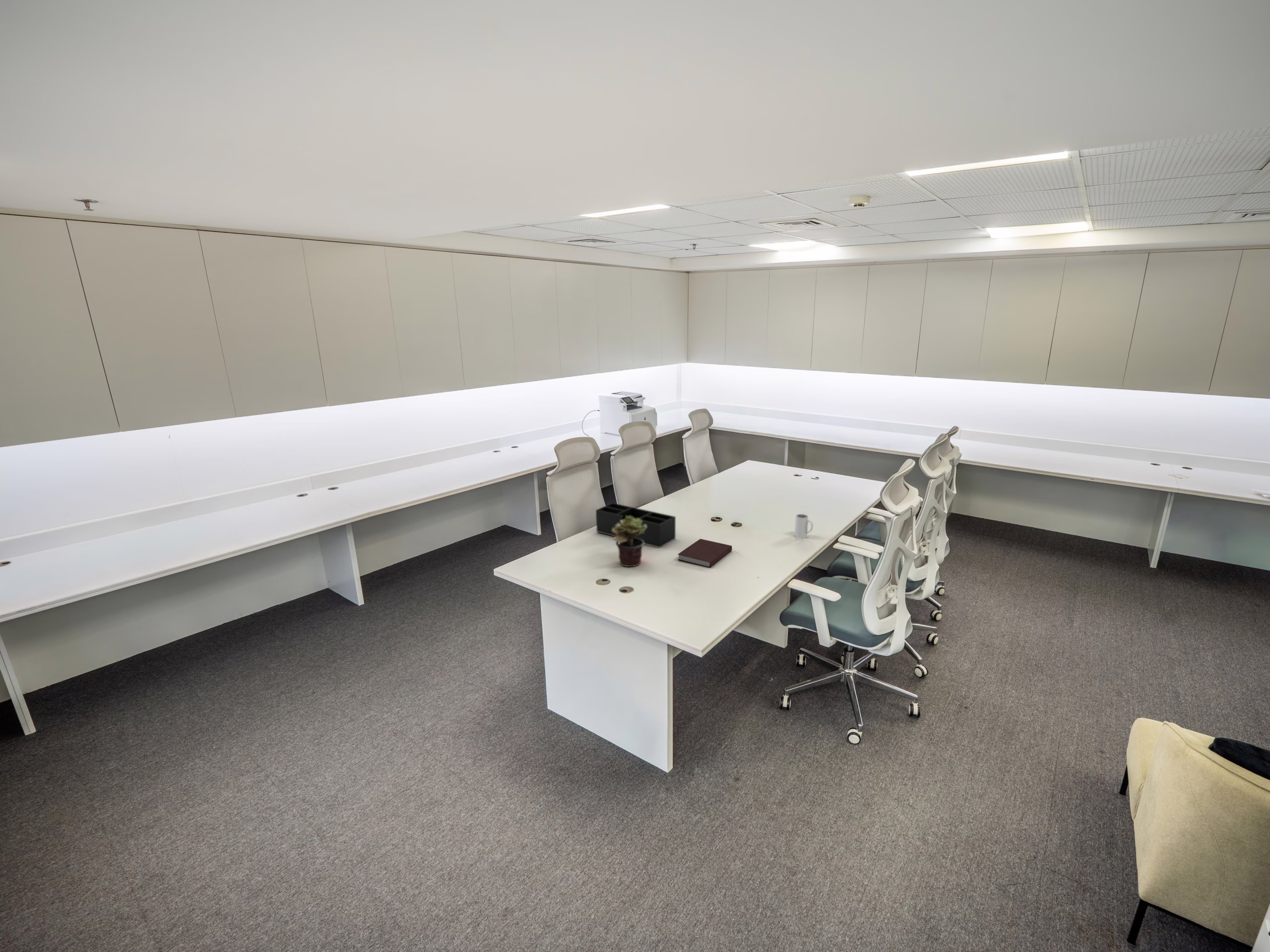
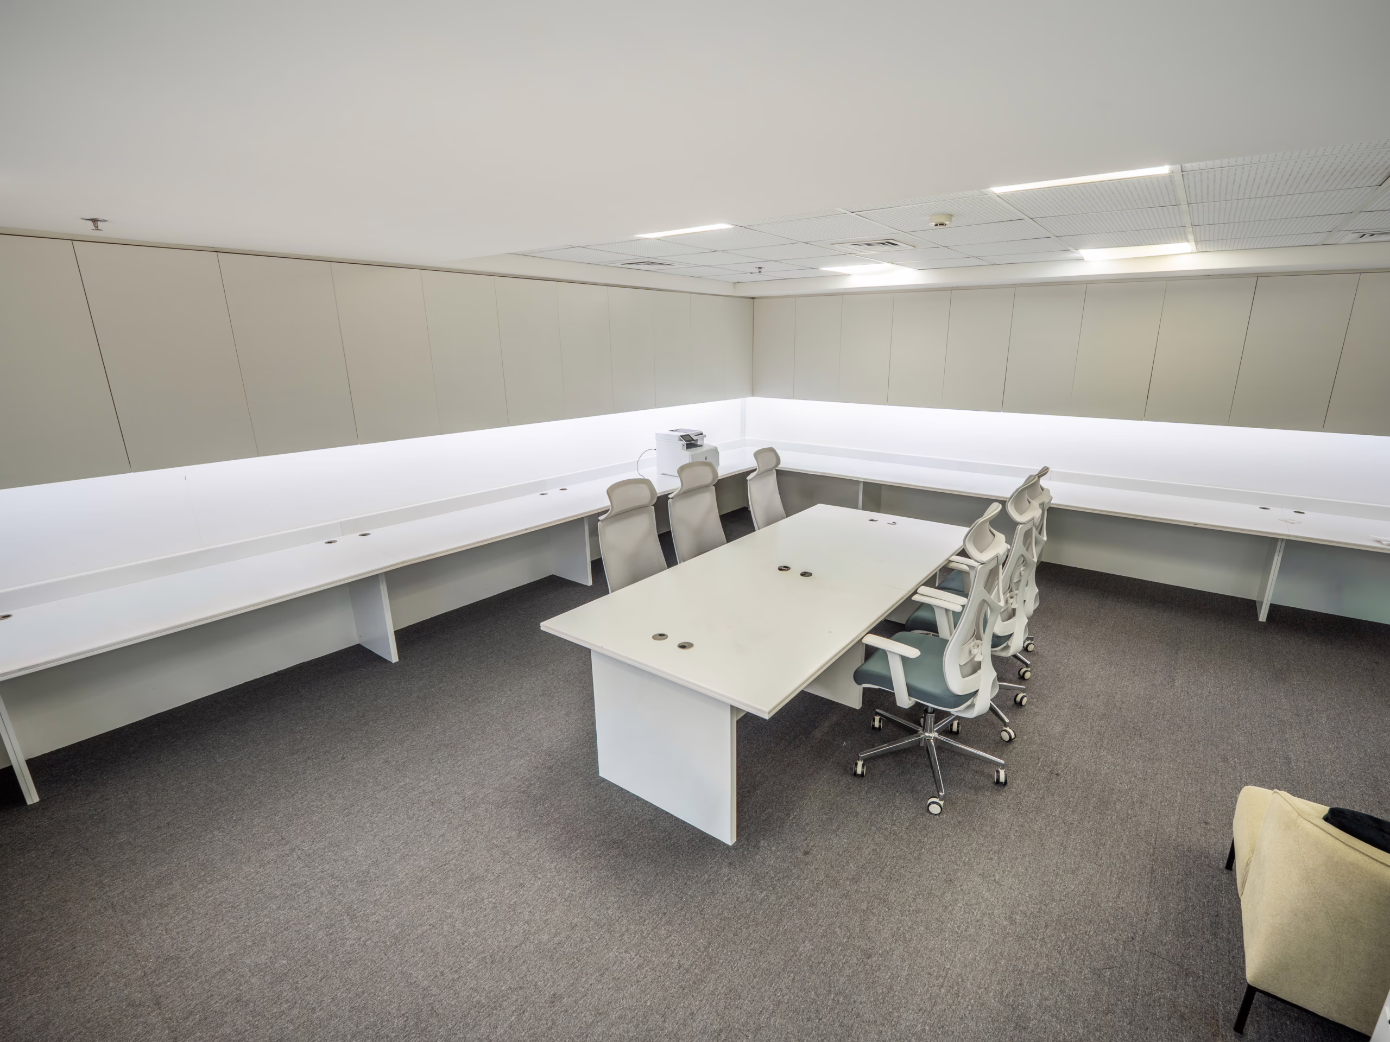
- mug (804, 527)
- potted plant (629, 538)
- desk organizer (636, 519)
- notebook (705, 552)
